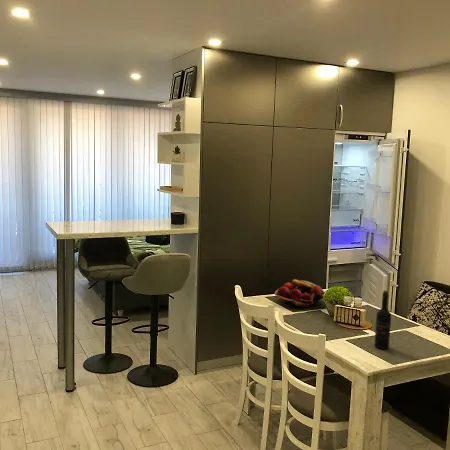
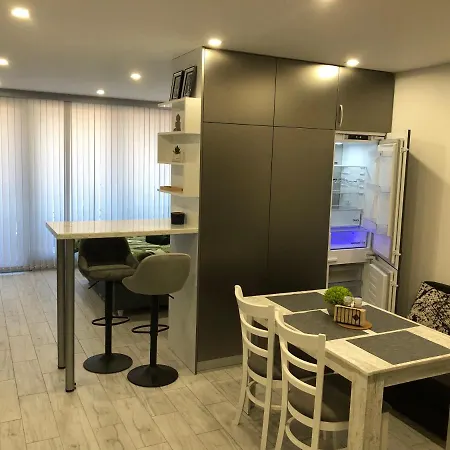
- wine bottle (383, 319)
- fruit basket (300, 292)
